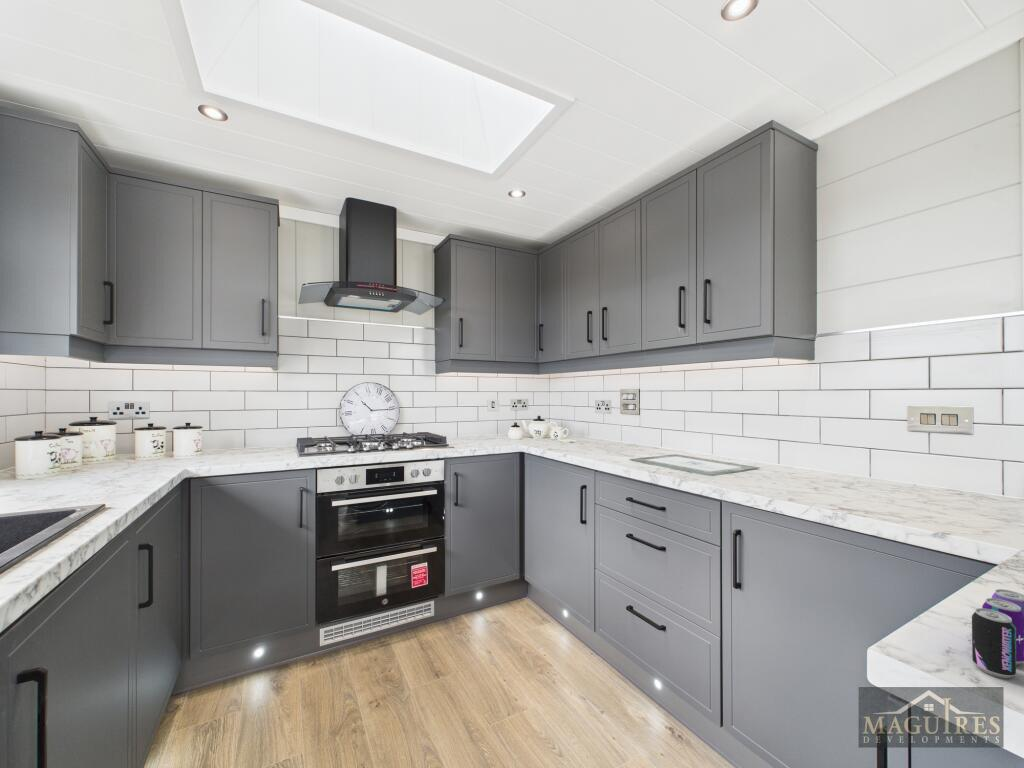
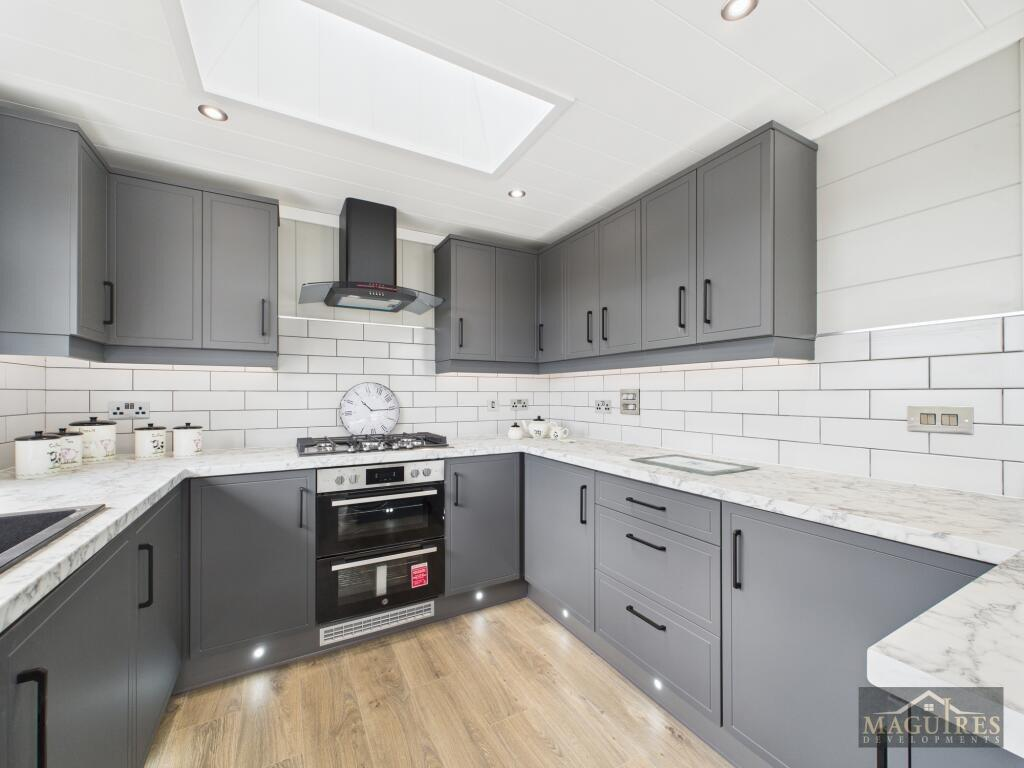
- beverage can (1003, 630)
